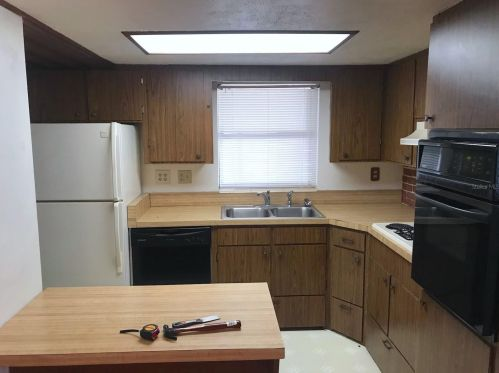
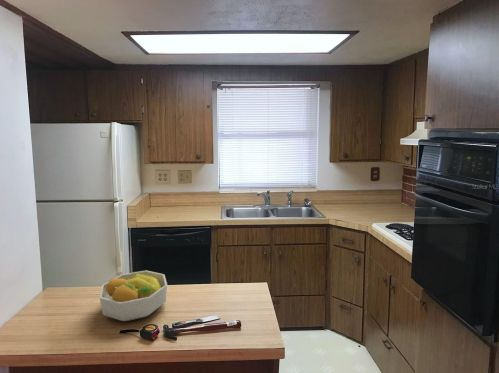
+ fruit bowl (134, 291)
